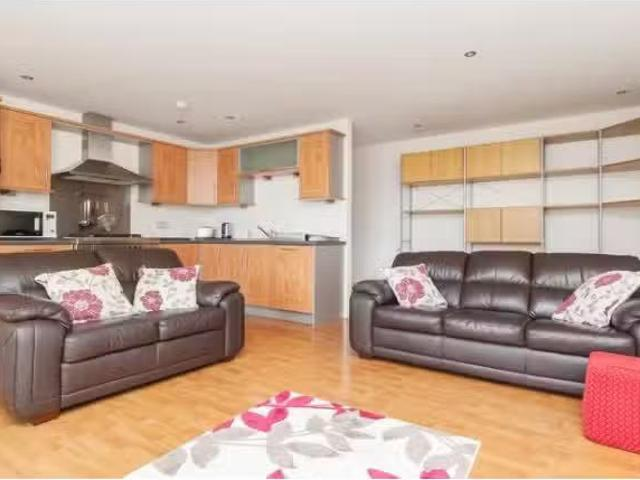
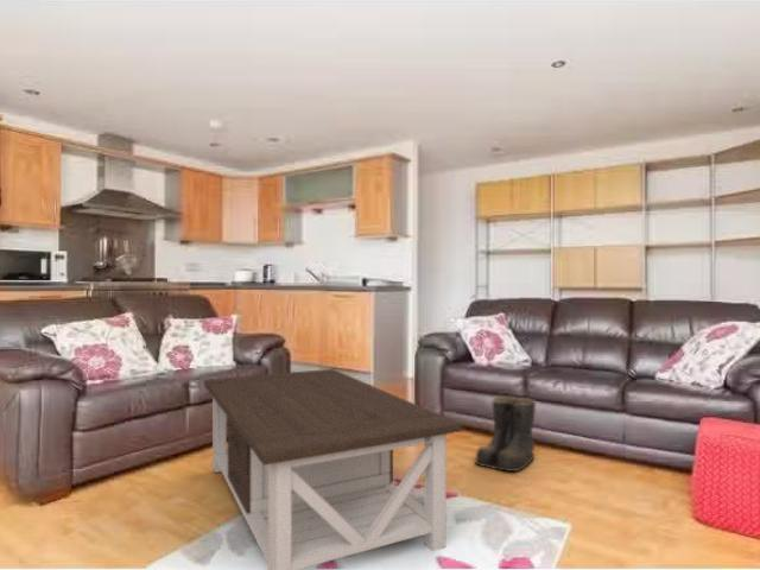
+ boots (506, 430)
+ coffee table (309, 449)
